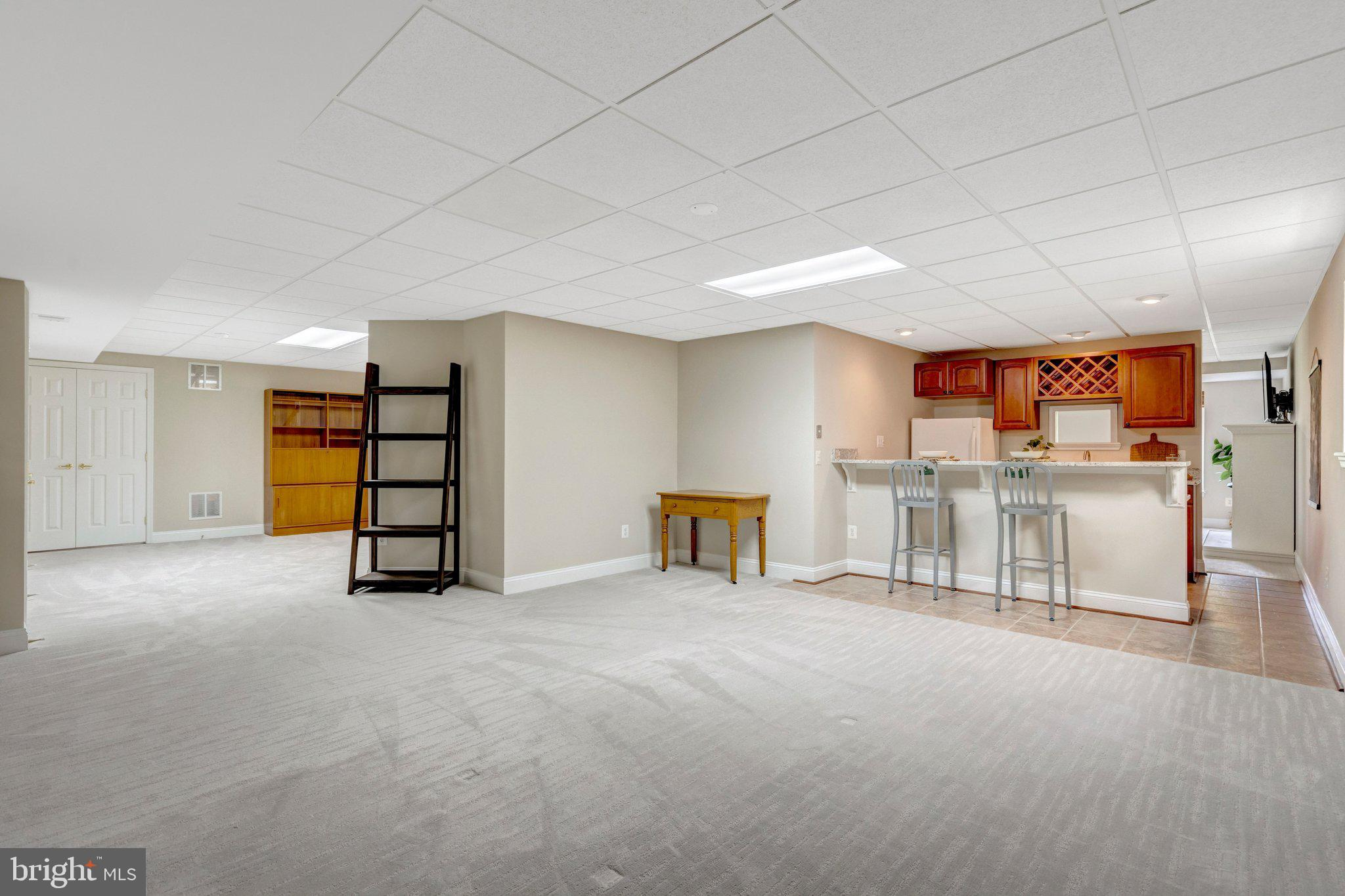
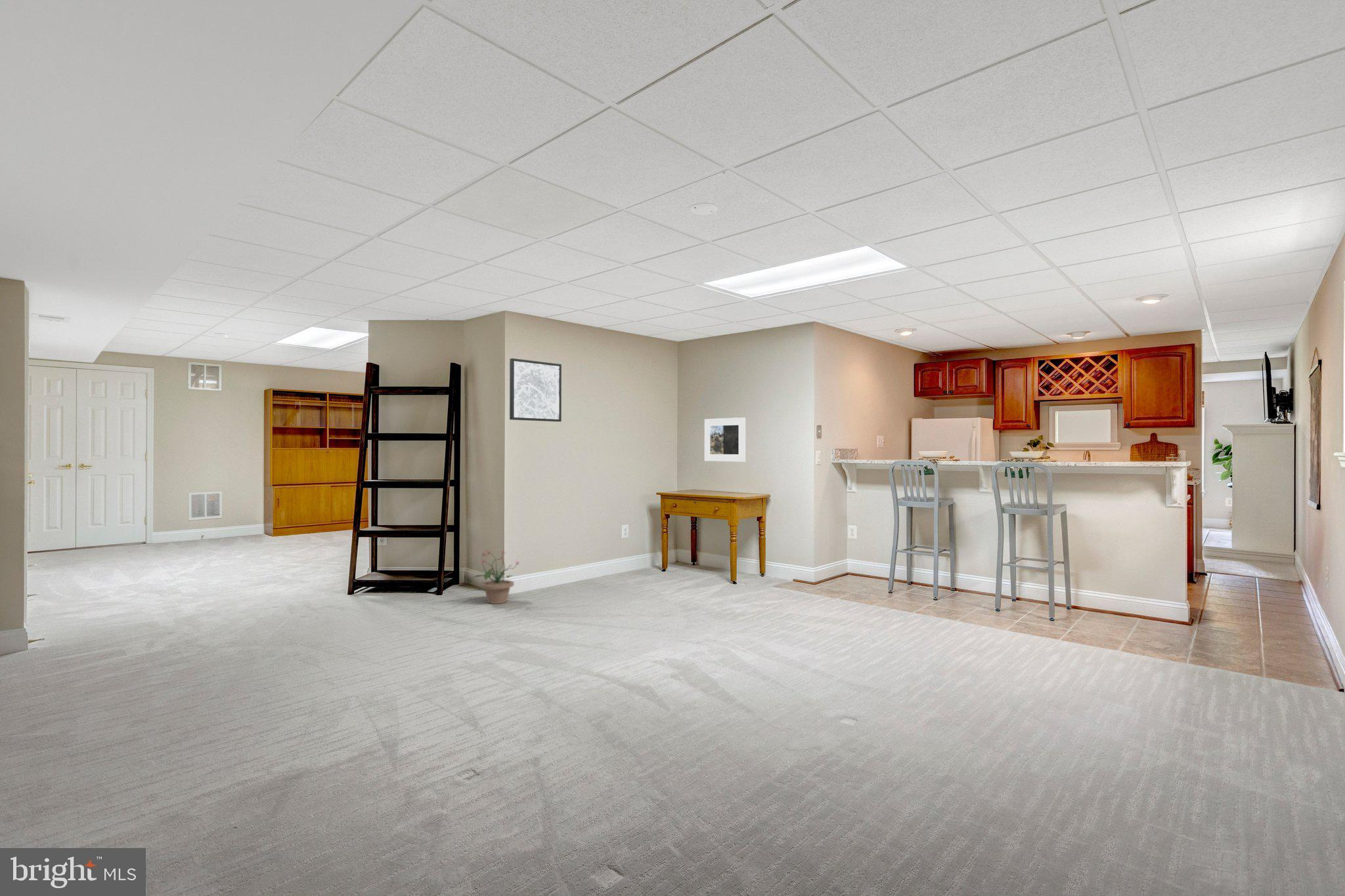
+ wall art (536, 391)
+ potted plant (495, 576)
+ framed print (724, 440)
